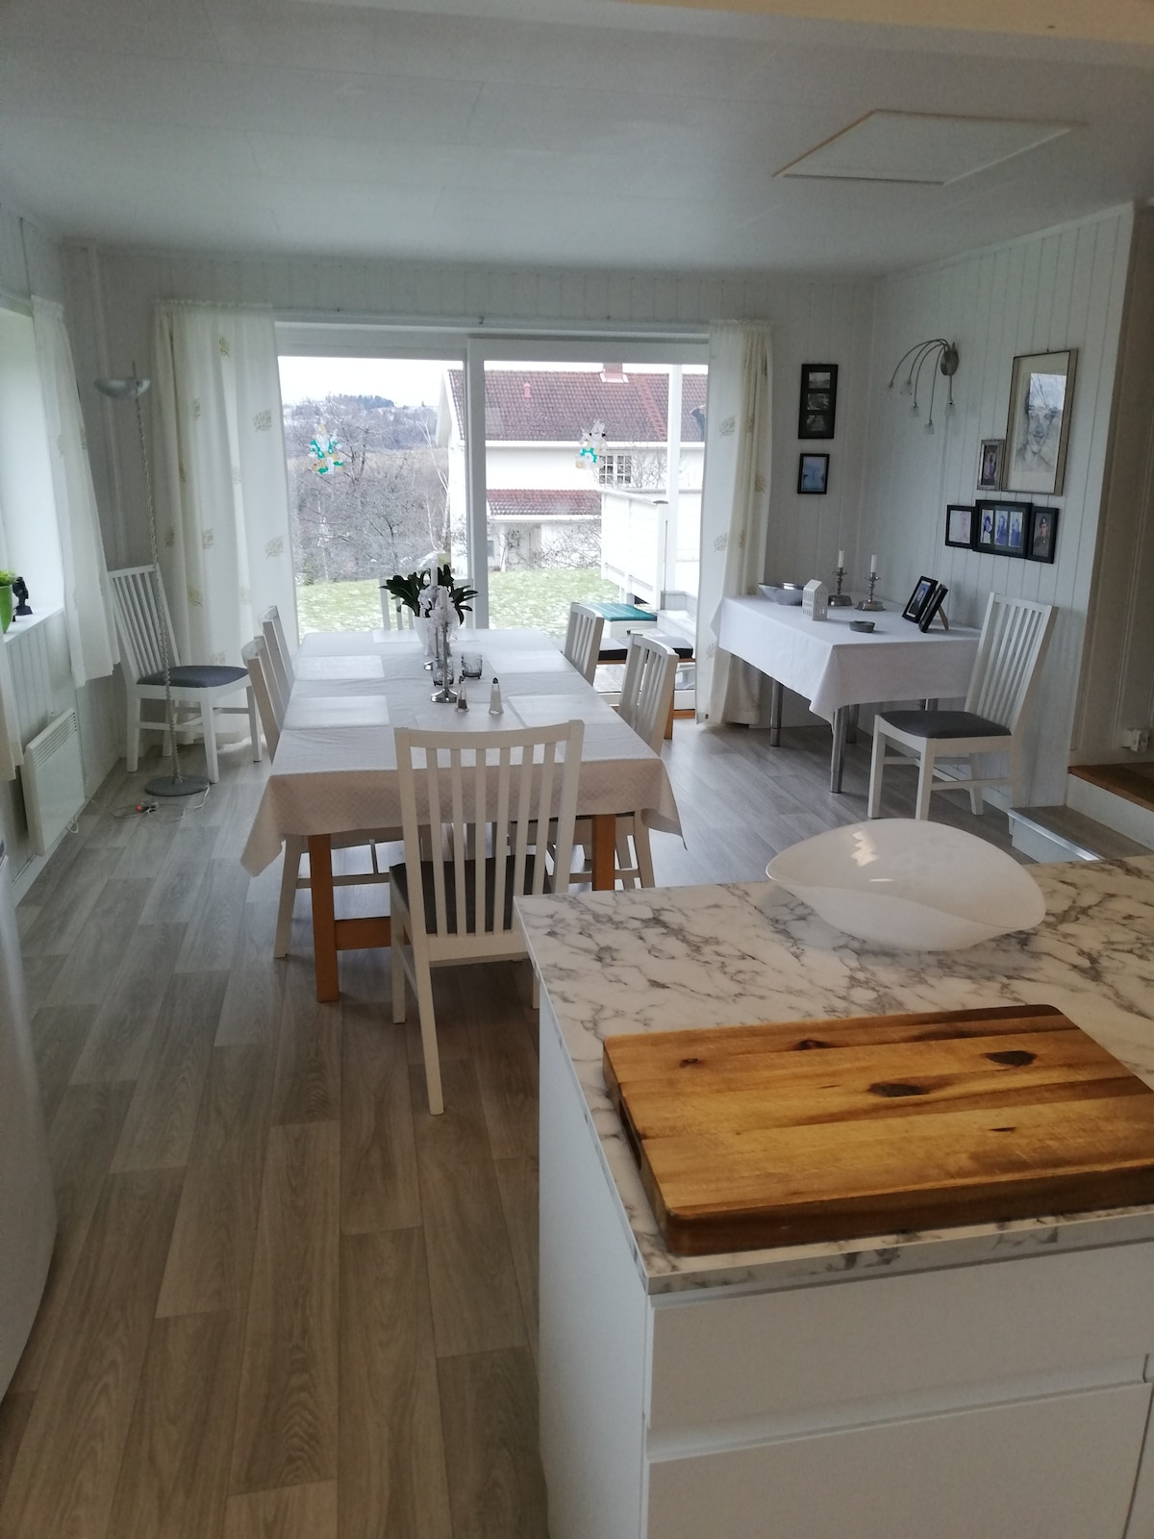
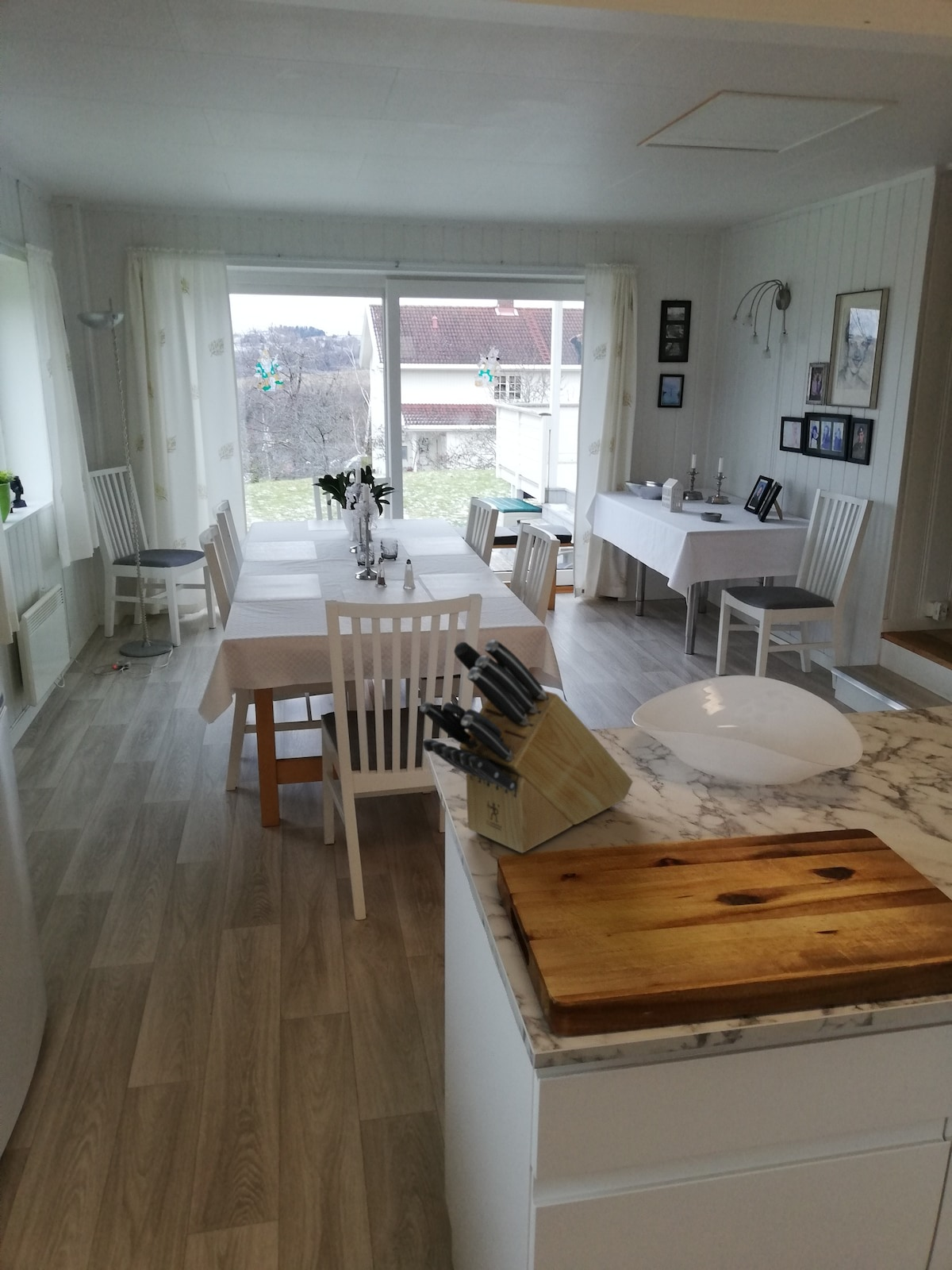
+ knife block (532, 726)
